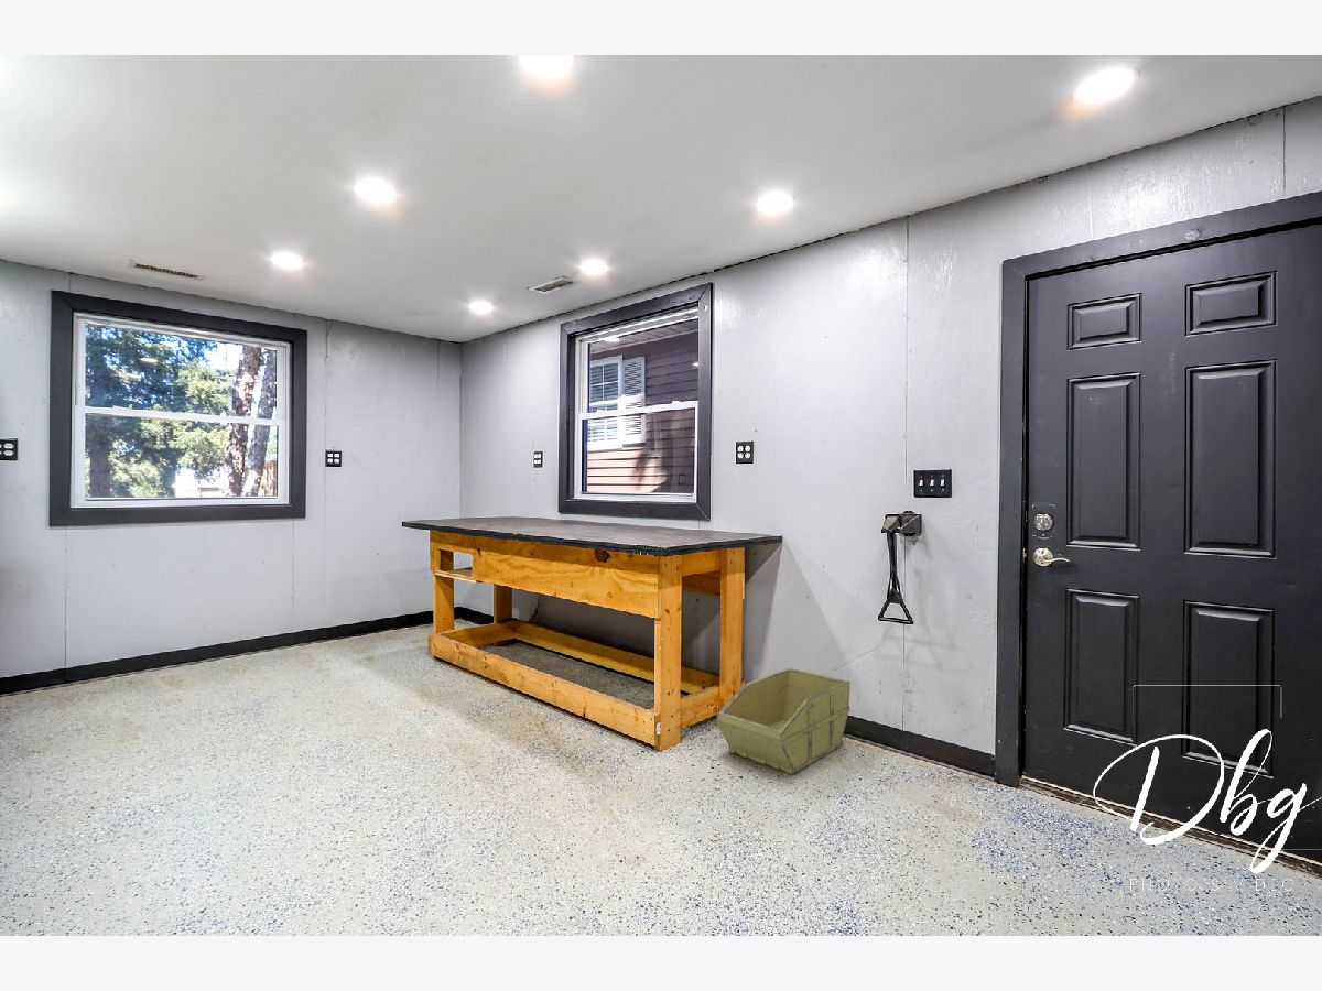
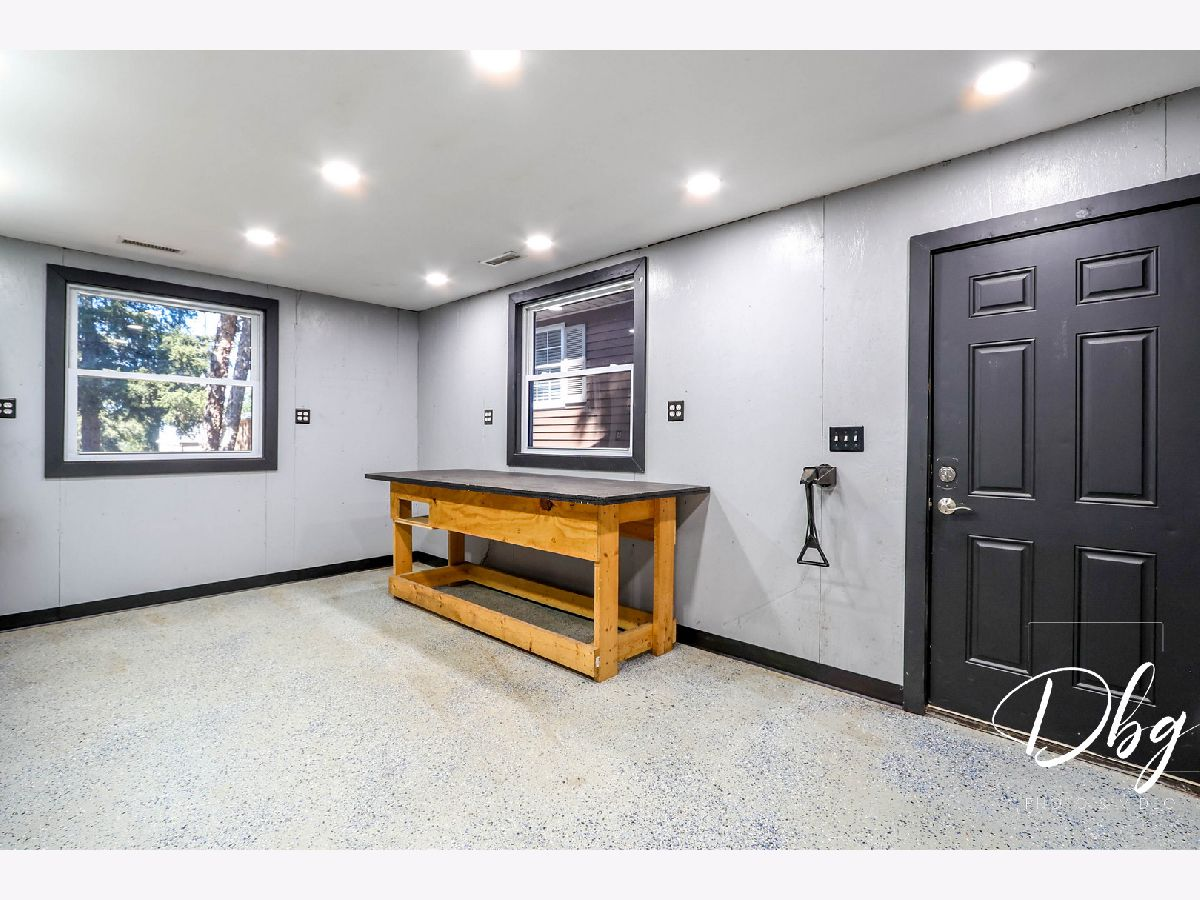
- storage bin (785, 718)
